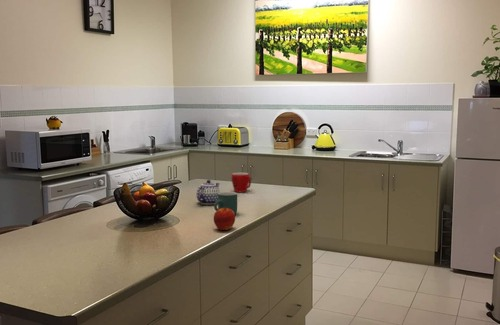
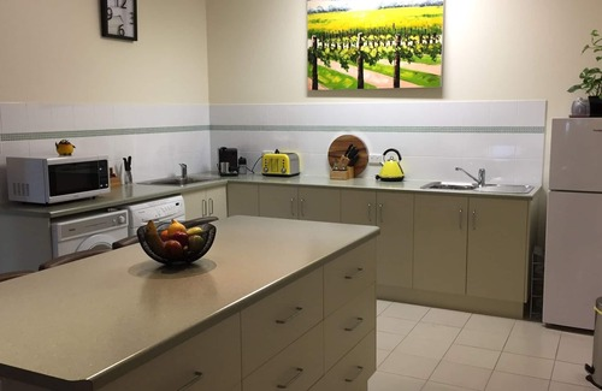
- mug (242, 182)
- apple (224, 217)
- teapot (208, 191)
- mug (226, 204)
